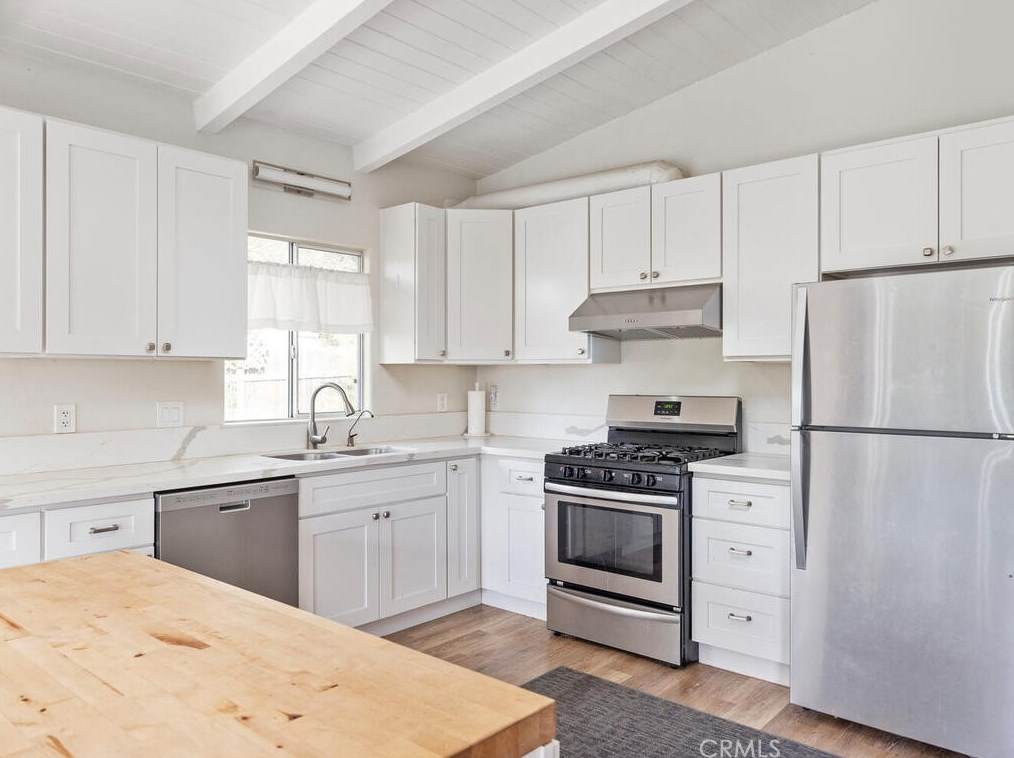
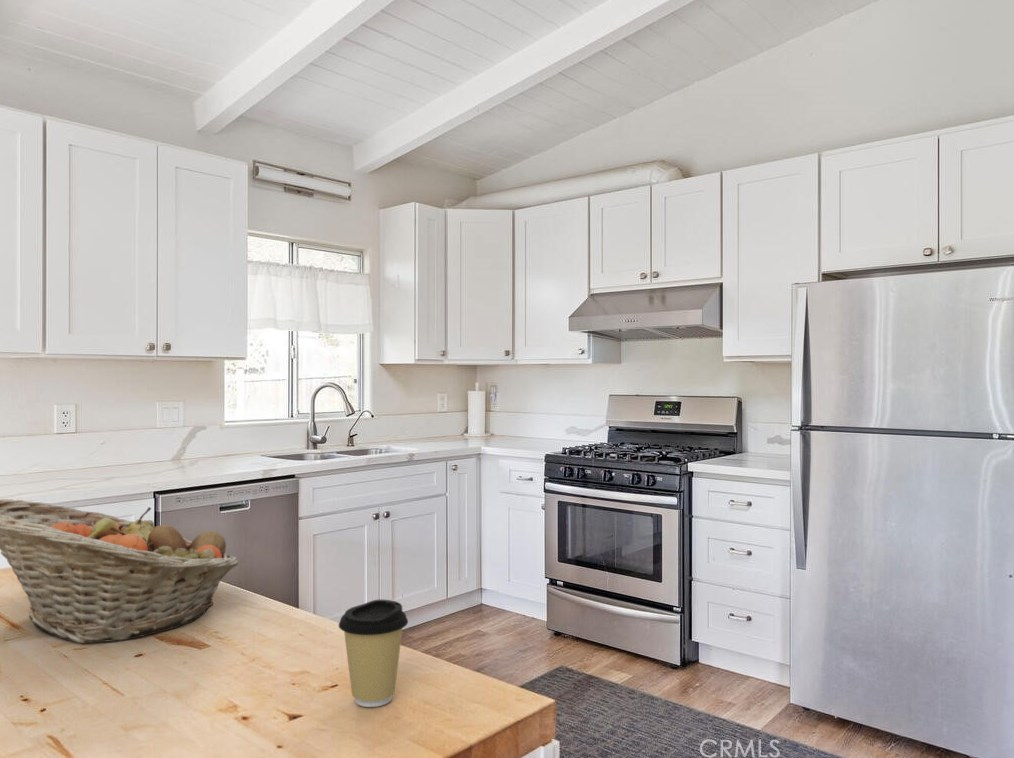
+ coffee cup (373, 653)
+ fruit basket (111, 555)
